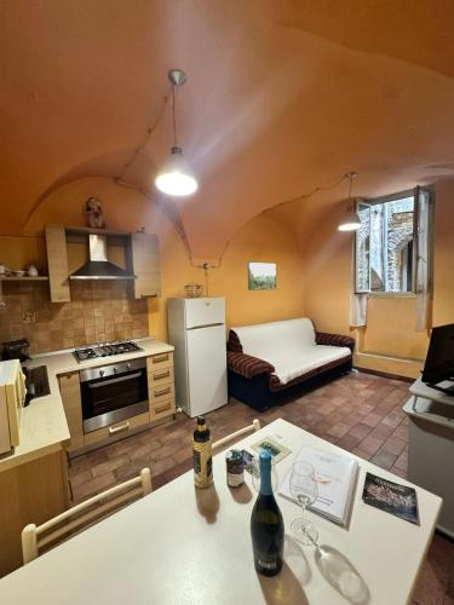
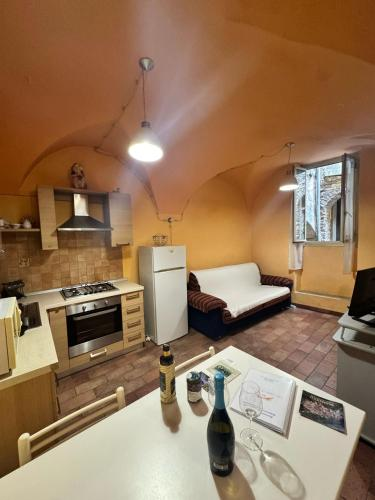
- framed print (263, 276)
